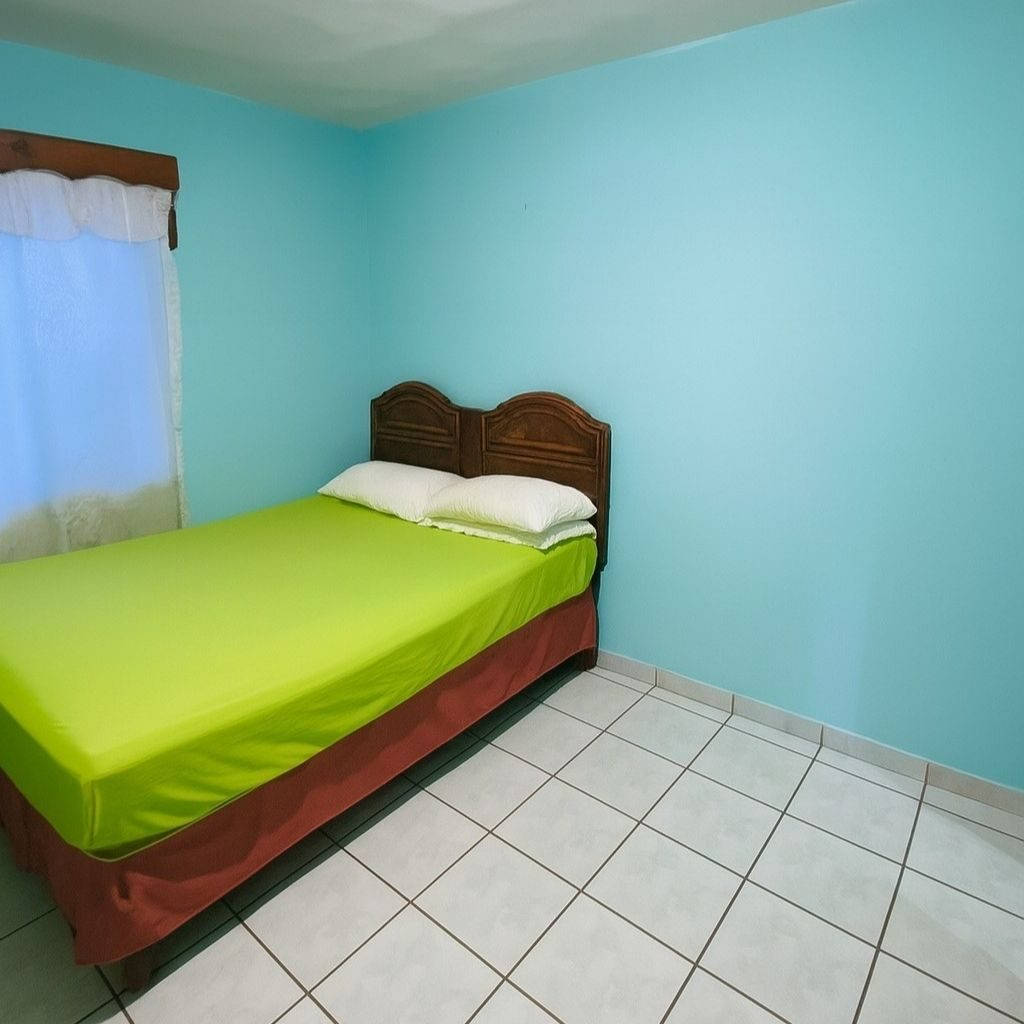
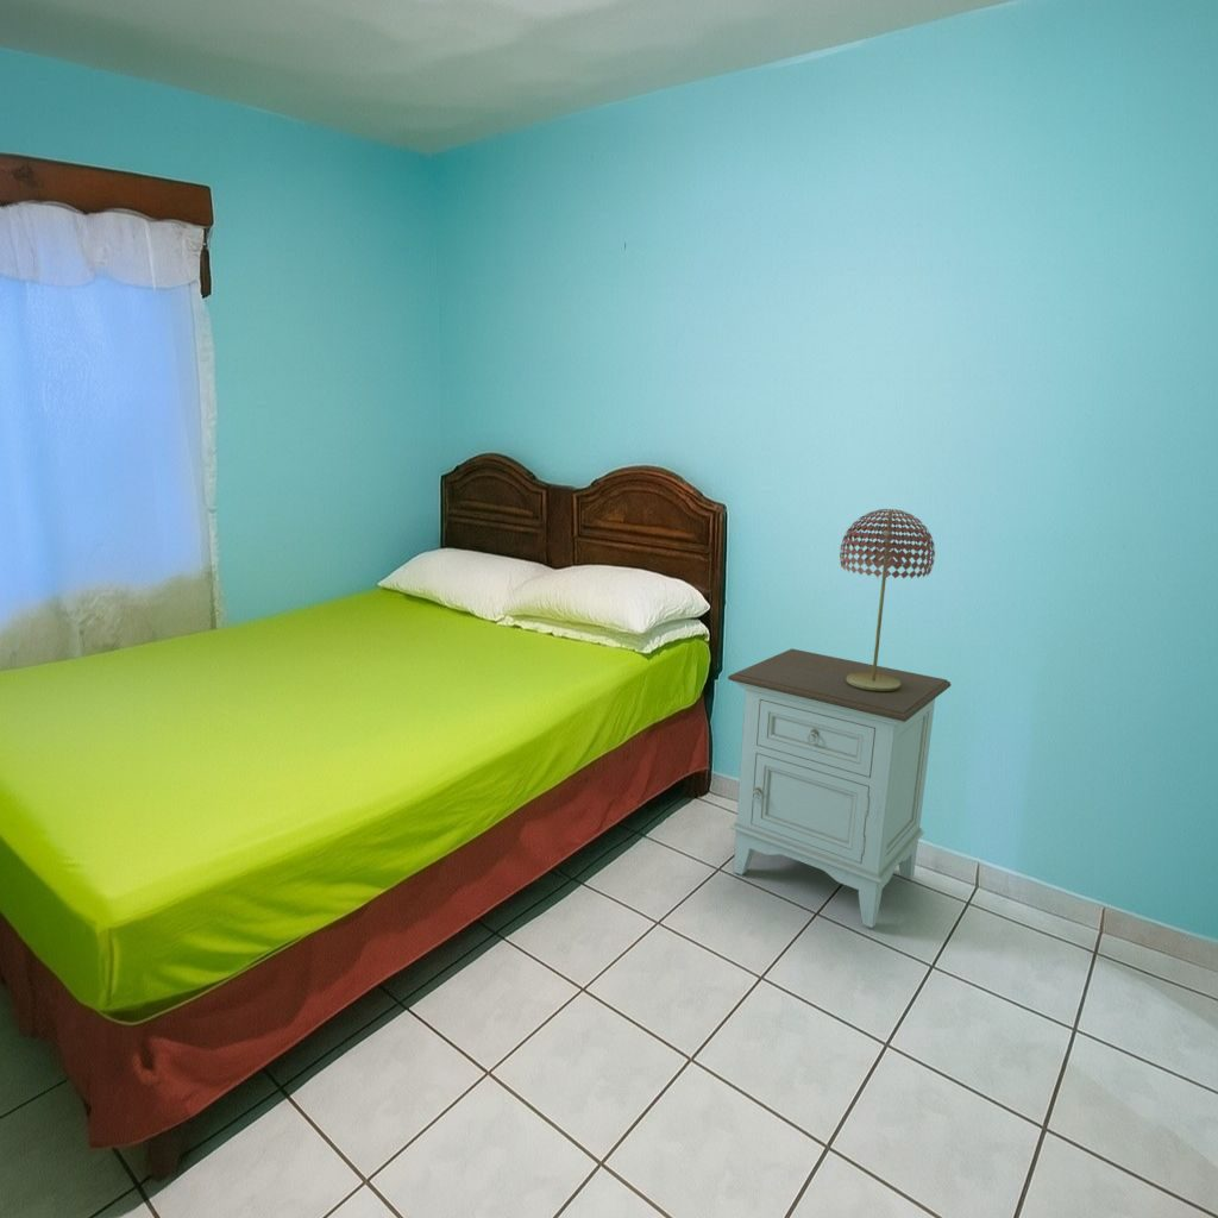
+ nightstand (829, 779)
+ table lamp (881, 598)
